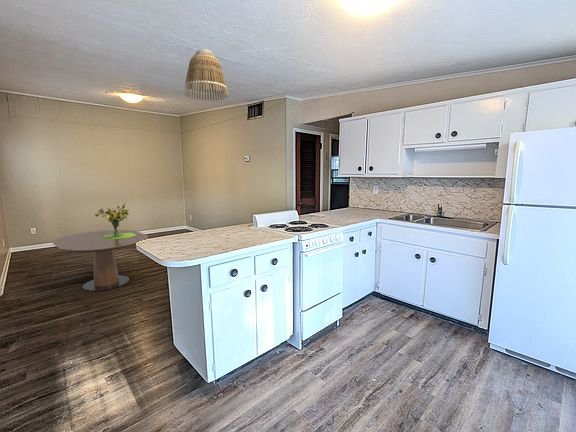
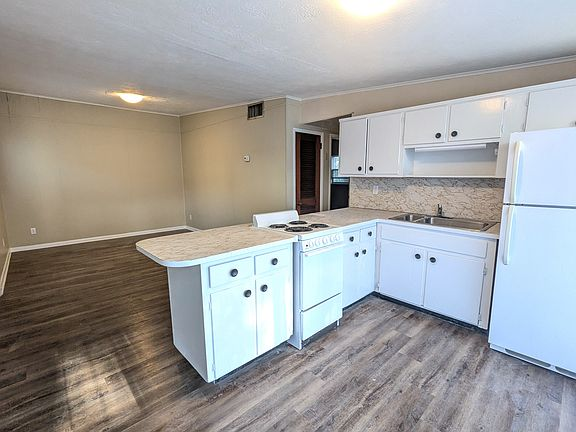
- lamp shade (206, 73)
- dining table (111, 259)
- bouquet (113, 220)
